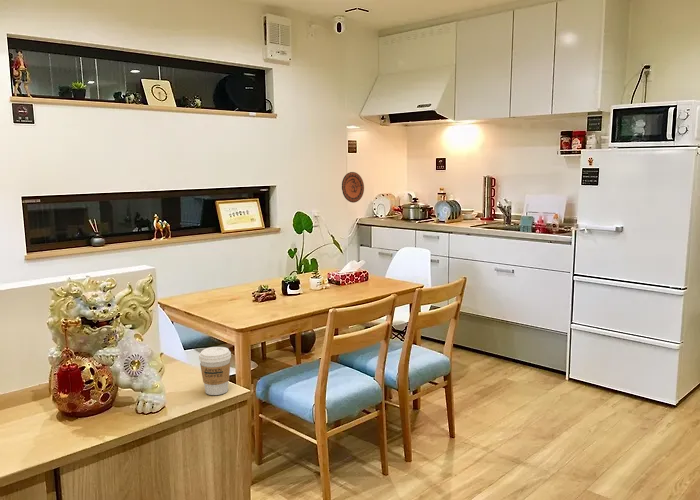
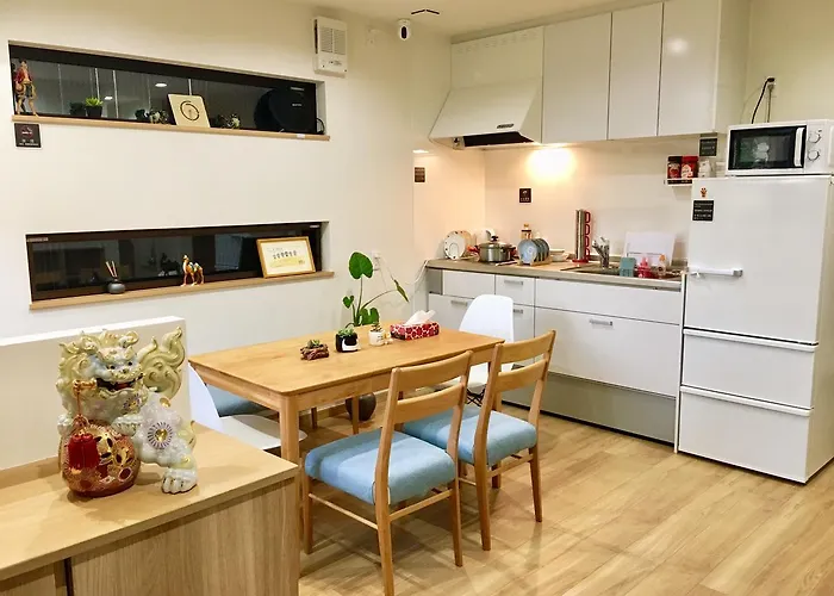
- decorative plate (352, 187)
- coffee cup (215, 370)
